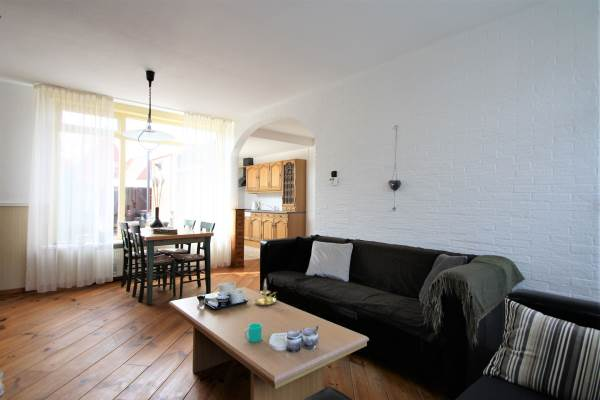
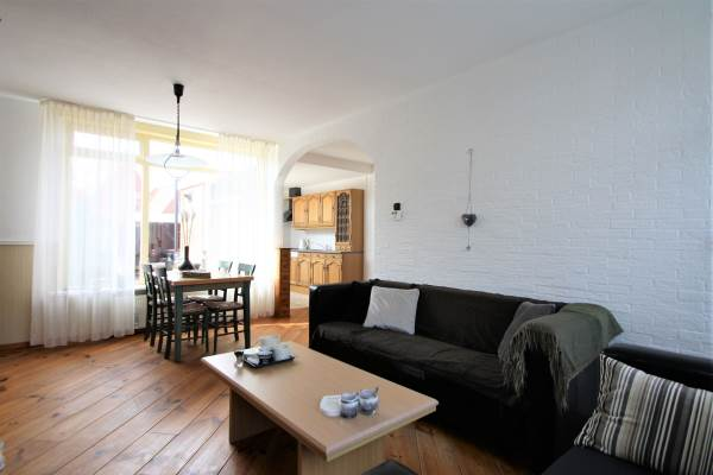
- cup (252, 333)
- candle holder (266, 290)
